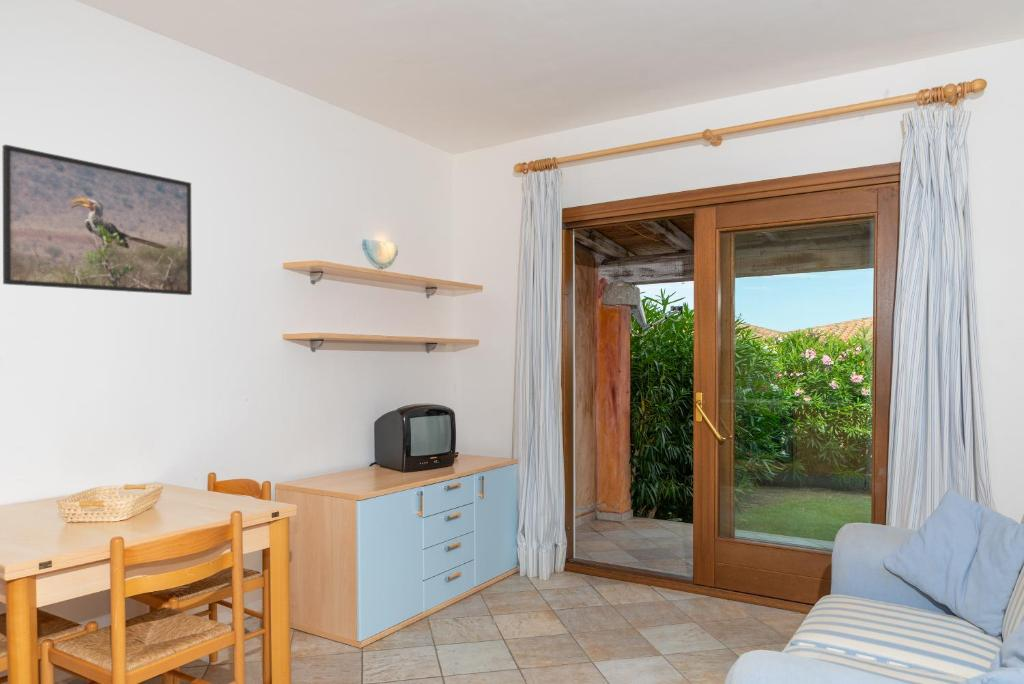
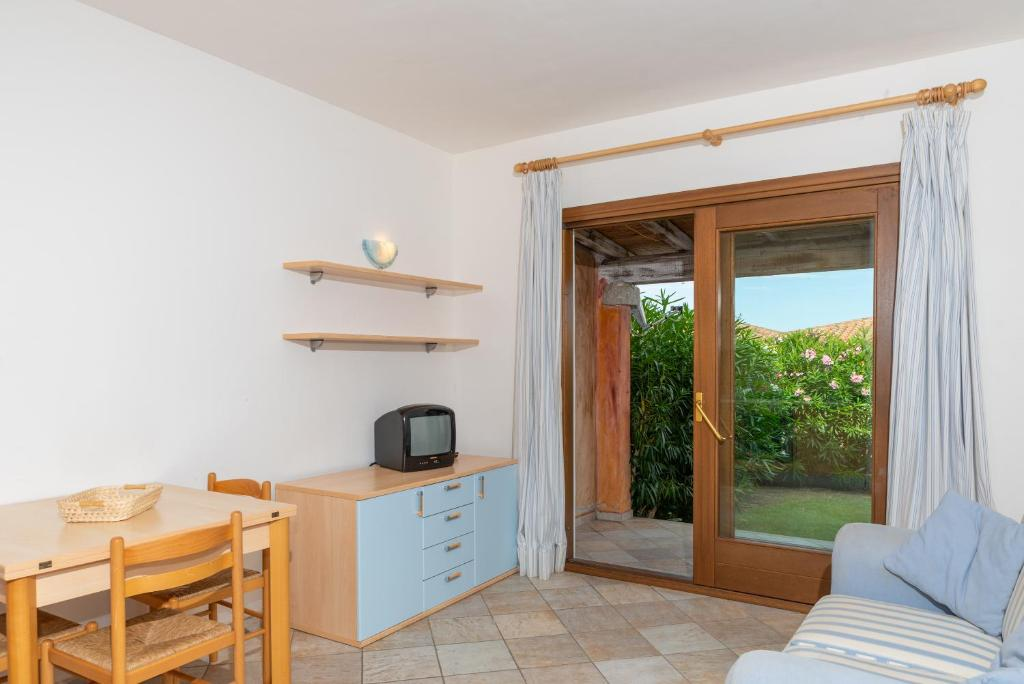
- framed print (107, 228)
